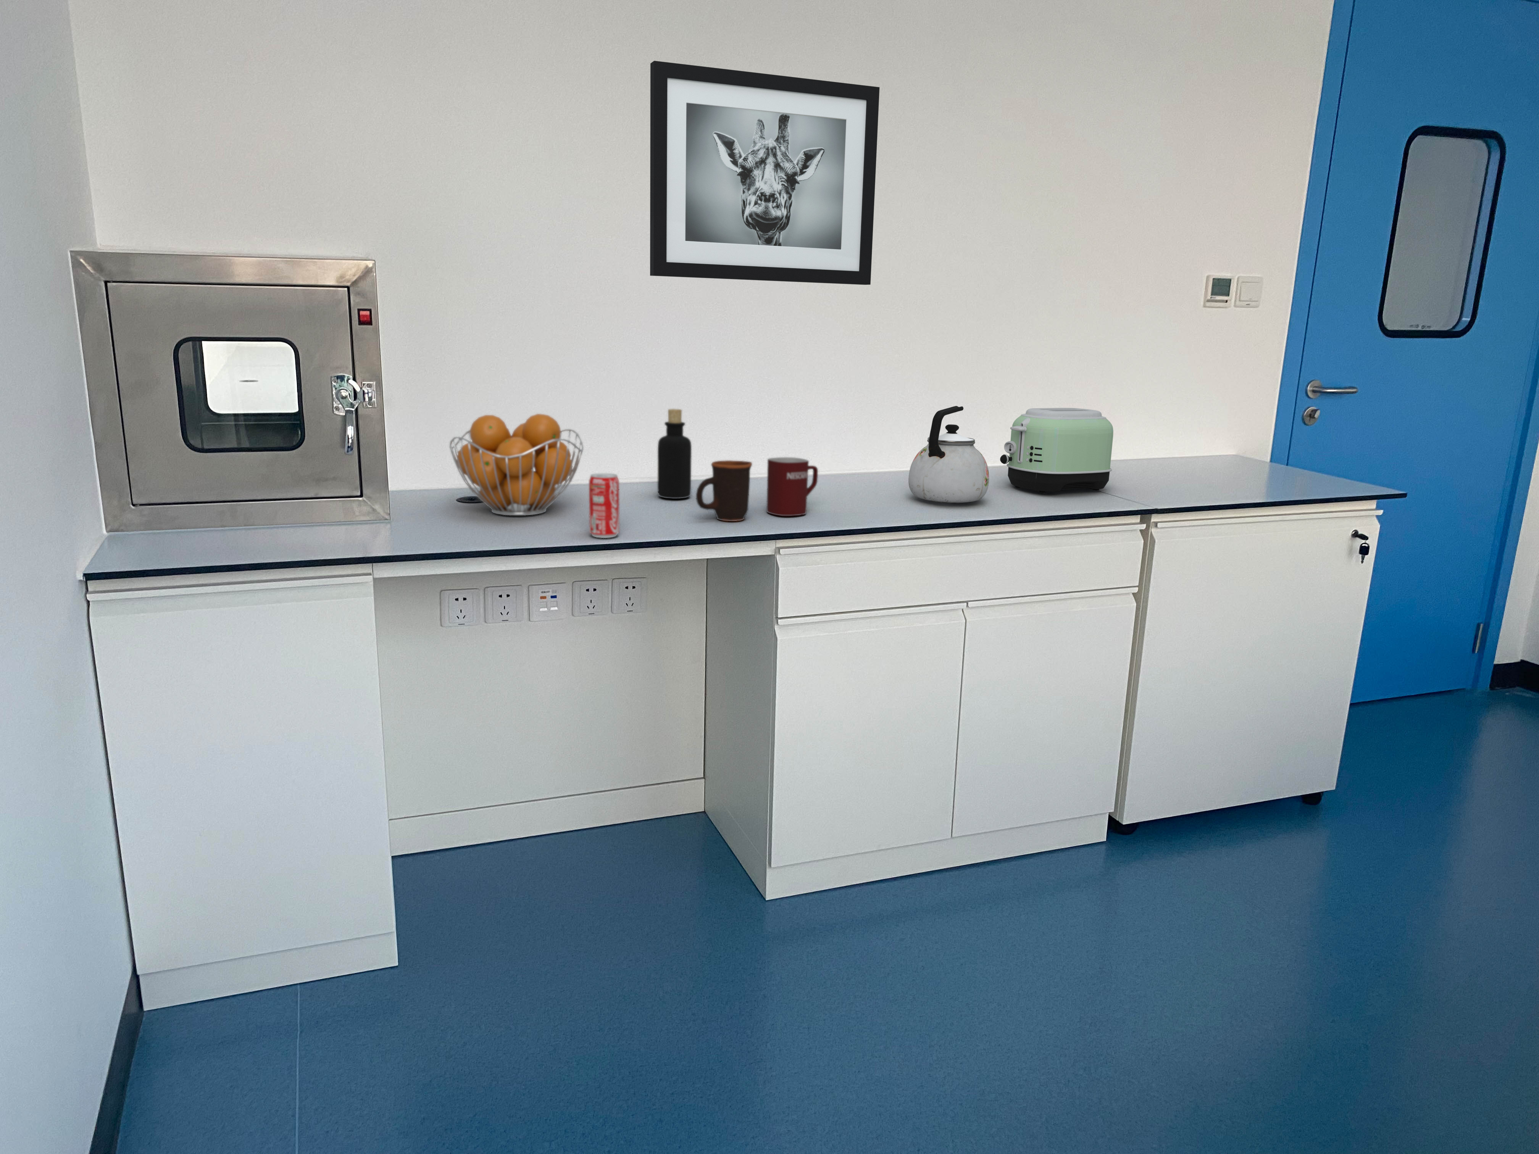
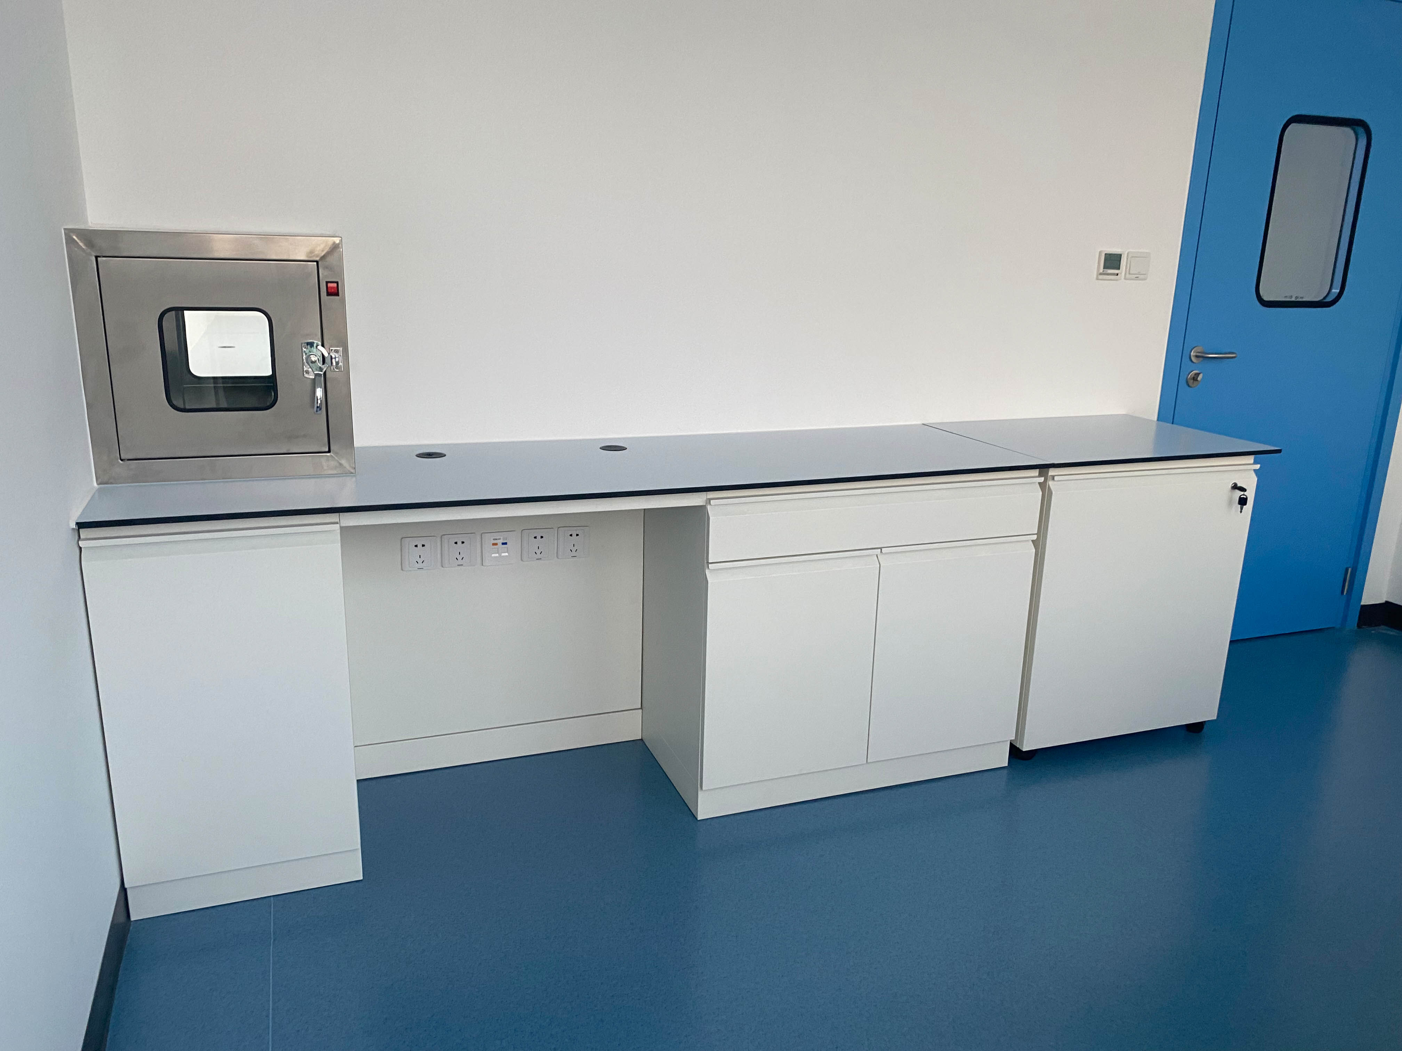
- toaster (1057, 450)
- fruit basket (517, 463)
- mug (794, 485)
- bottle (675, 453)
- mug (723, 491)
- kettle (950, 453)
- wall art (766, 179)
- beverage can (603, 505)
